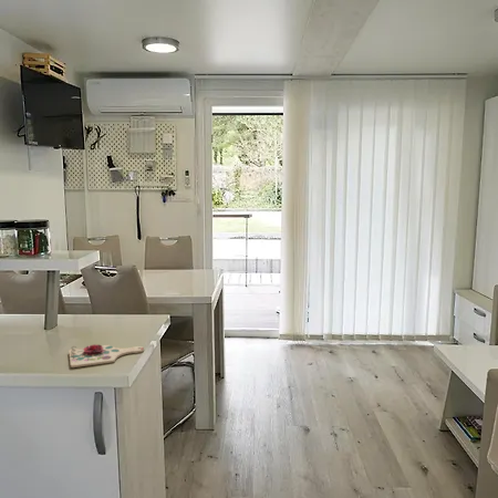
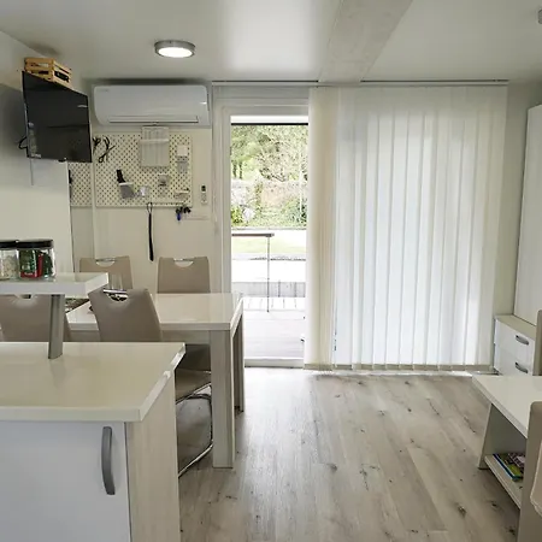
- cutting board (107, 350)
